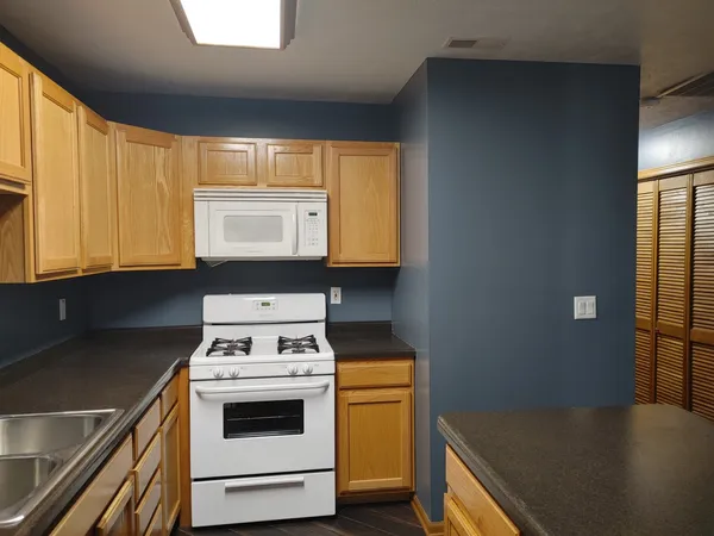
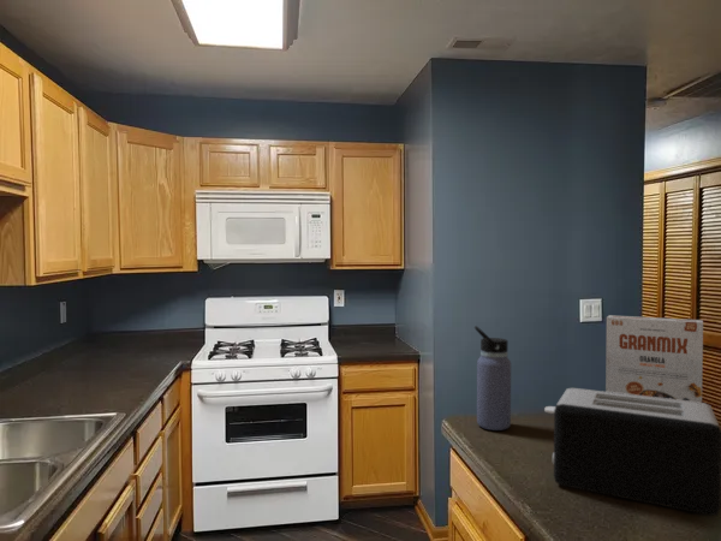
+ toaster (632, 444)
+ water bottle (491, 375)
+ cereal box (653, 373)
